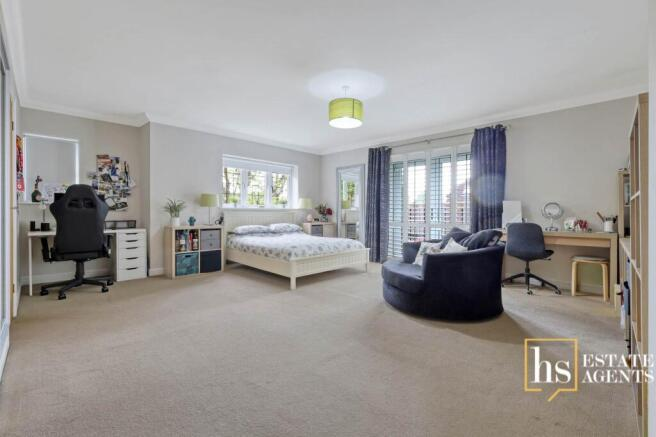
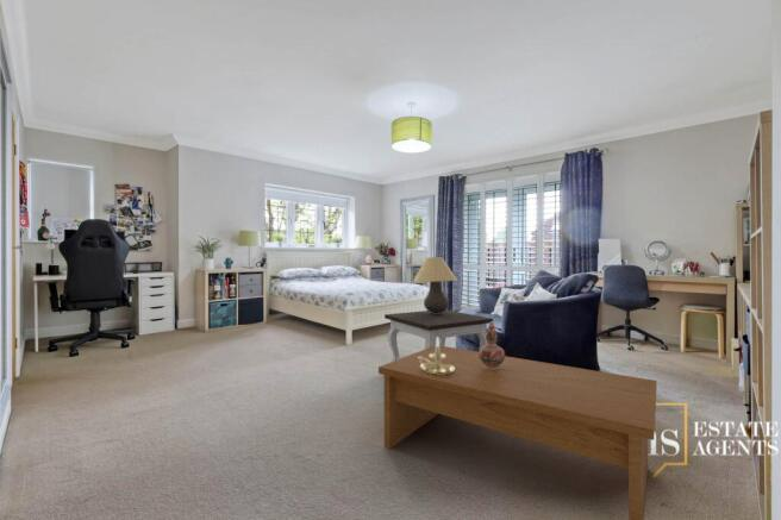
+ candle holder (435, 353)
+ coffee table (508, 414)
+ table lamp (436, 284)
+ side table (435, 344)
+ decorative vase (492, 344)
